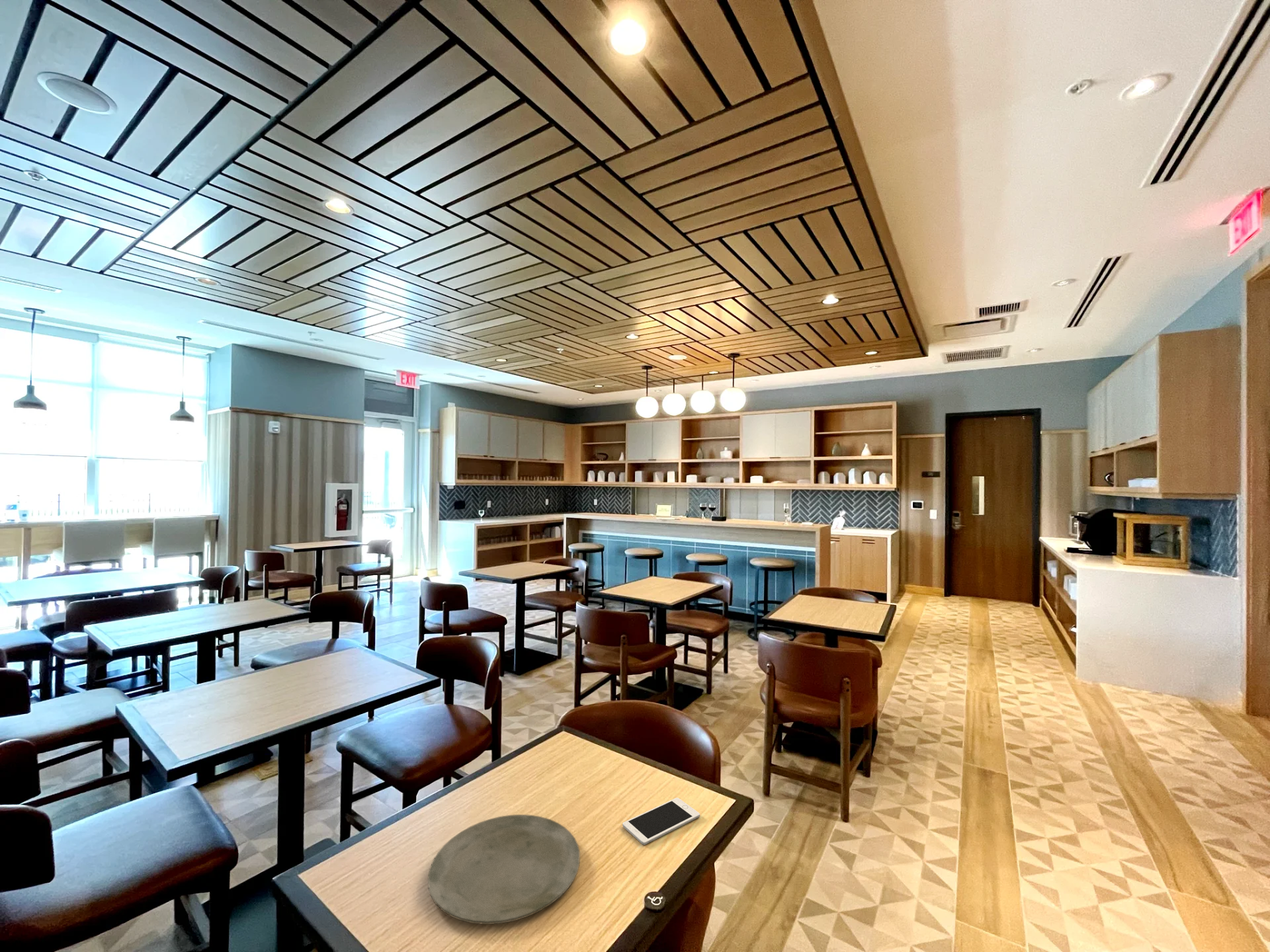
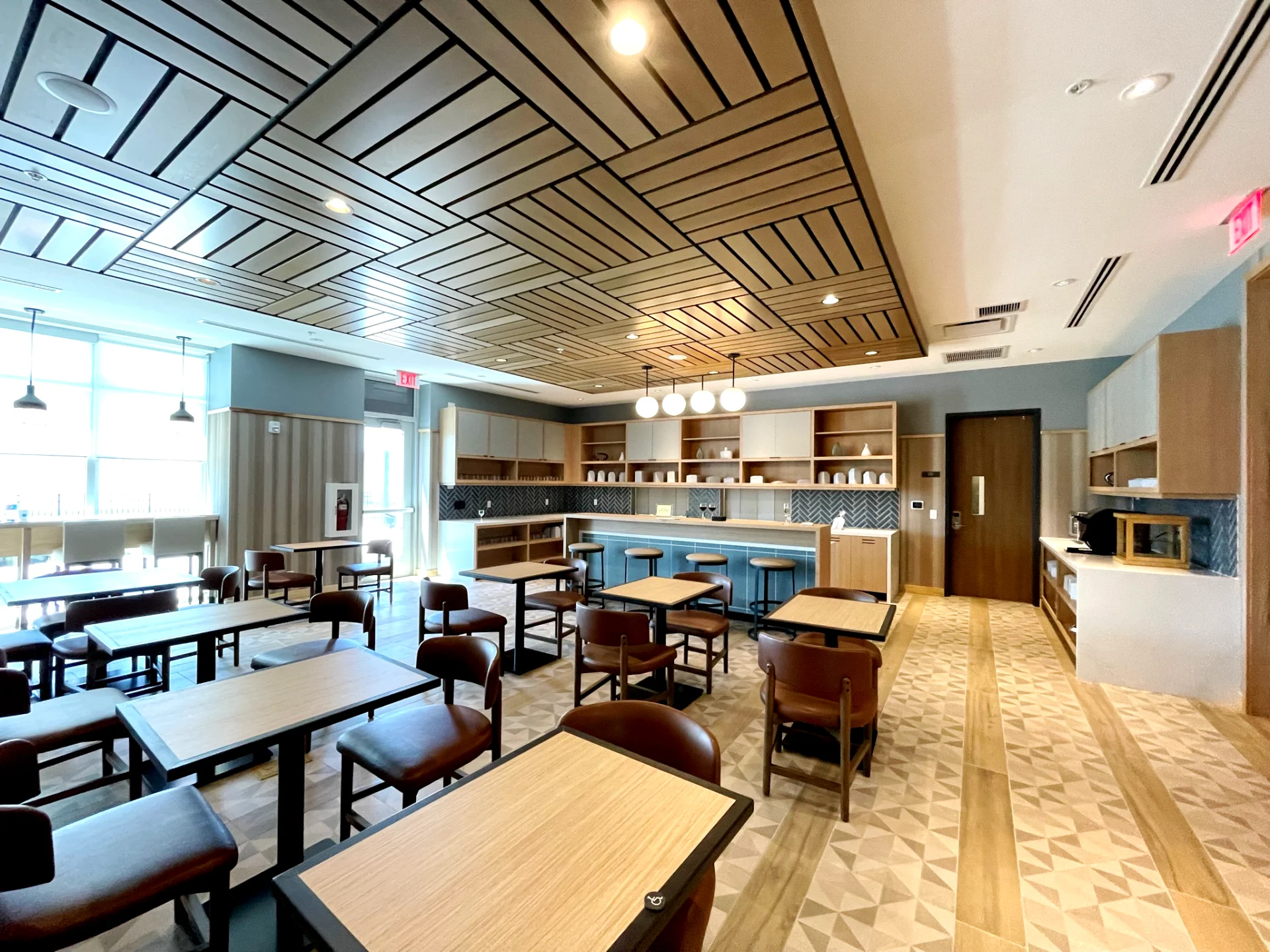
- plate (506, 864)
- cell phone (661, 820)
